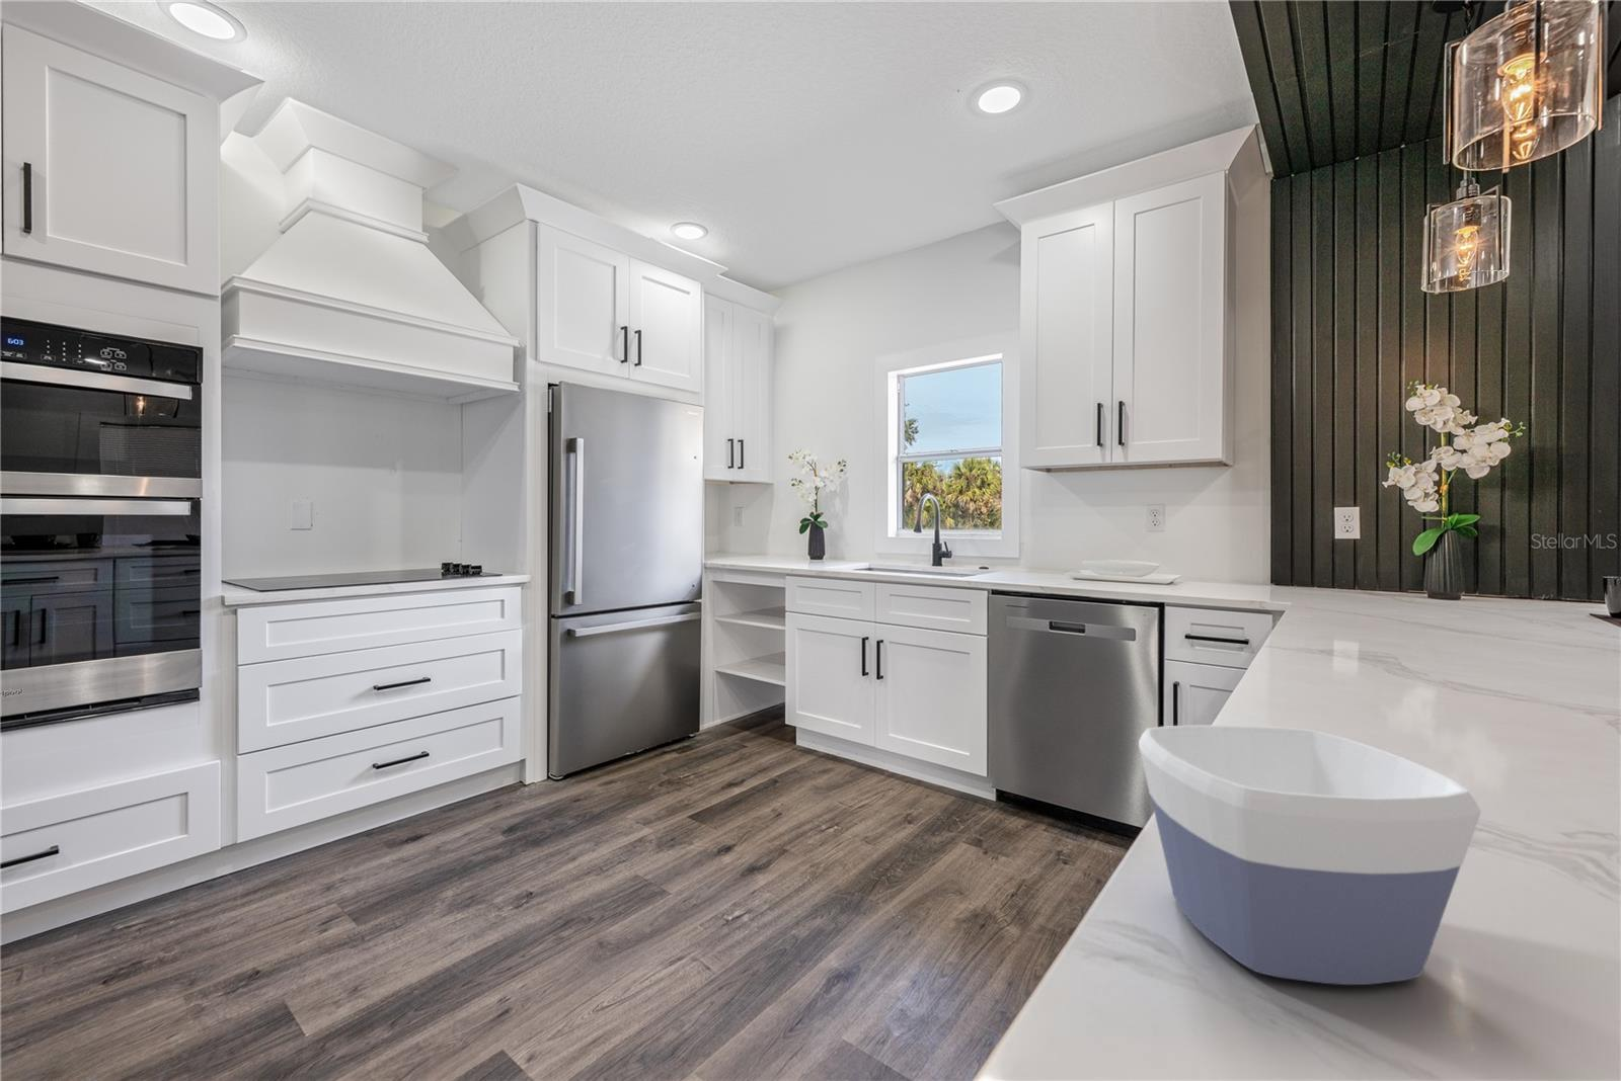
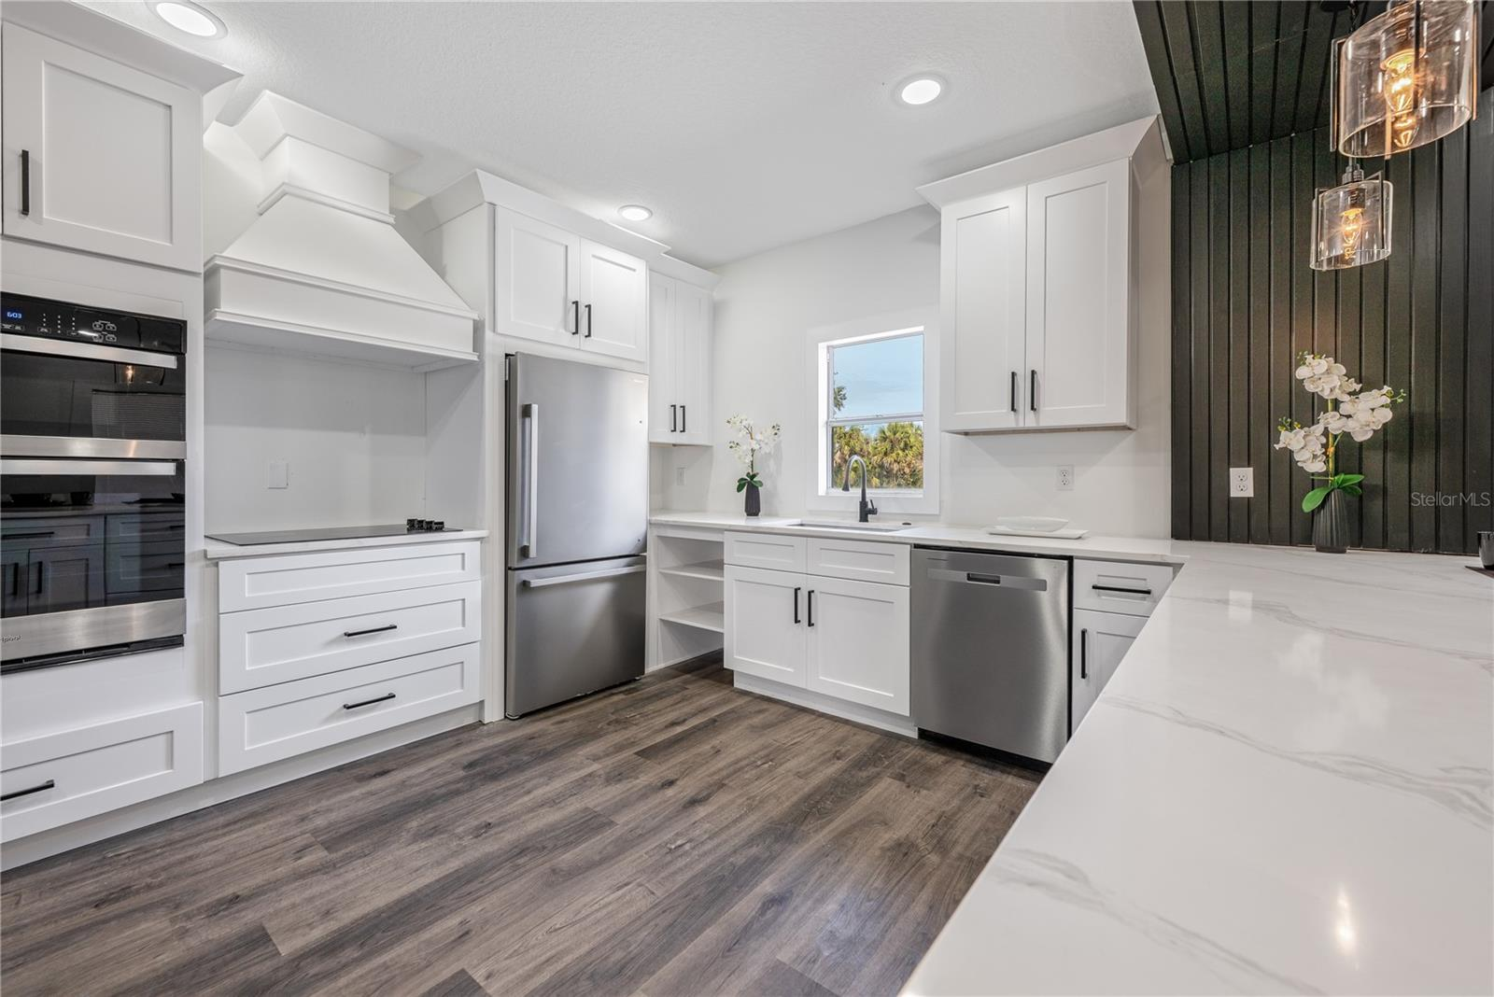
- bowl (1283, 843)
